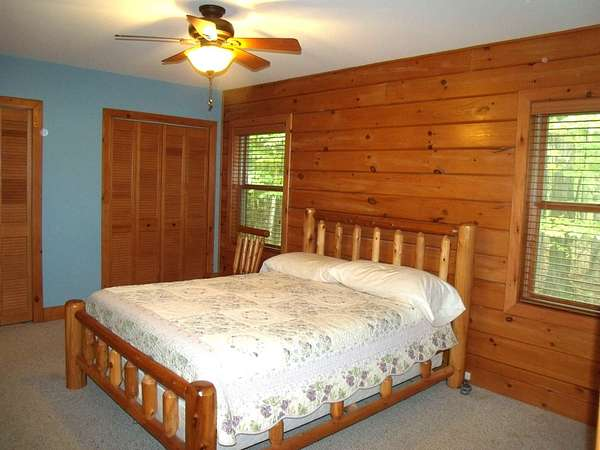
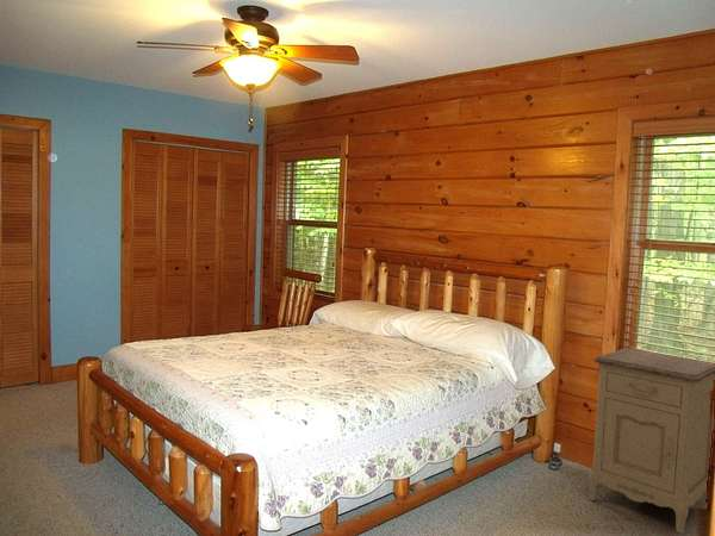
+ nightstand (649, 434)
